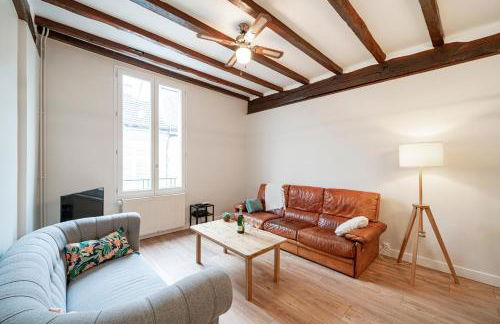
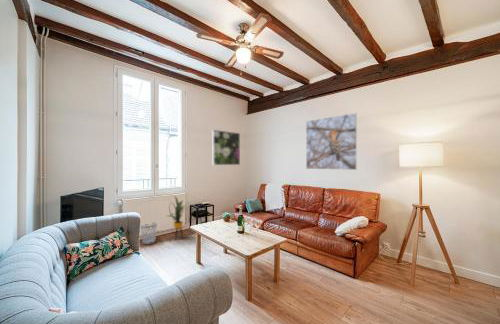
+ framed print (329, 143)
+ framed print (226, 148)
+ wastebasket (148, 233)
+ house plant (179, 216)
